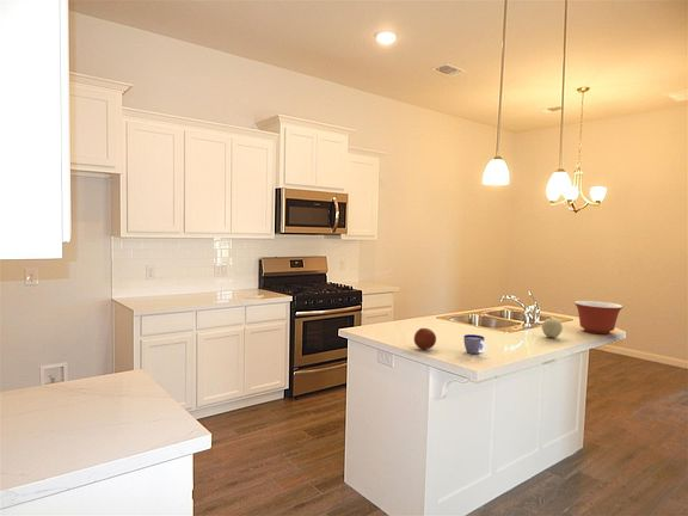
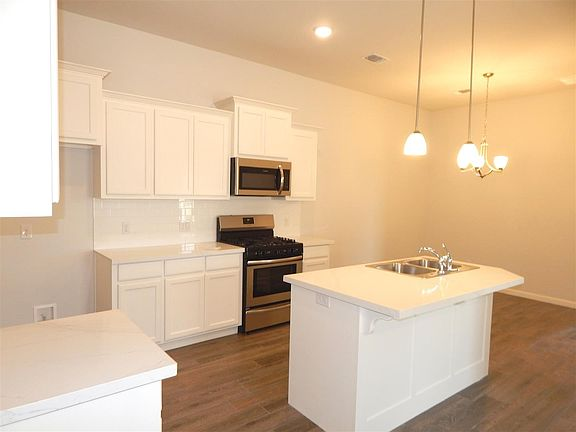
- cup (475, 345)
- fruit (551, 327)
- mixing bowl (597, 318)
- fruit (424, 338)
